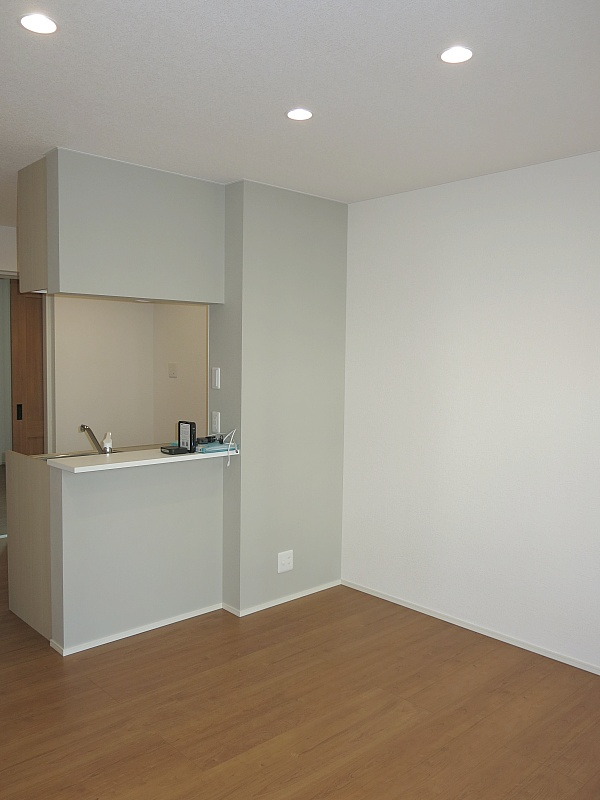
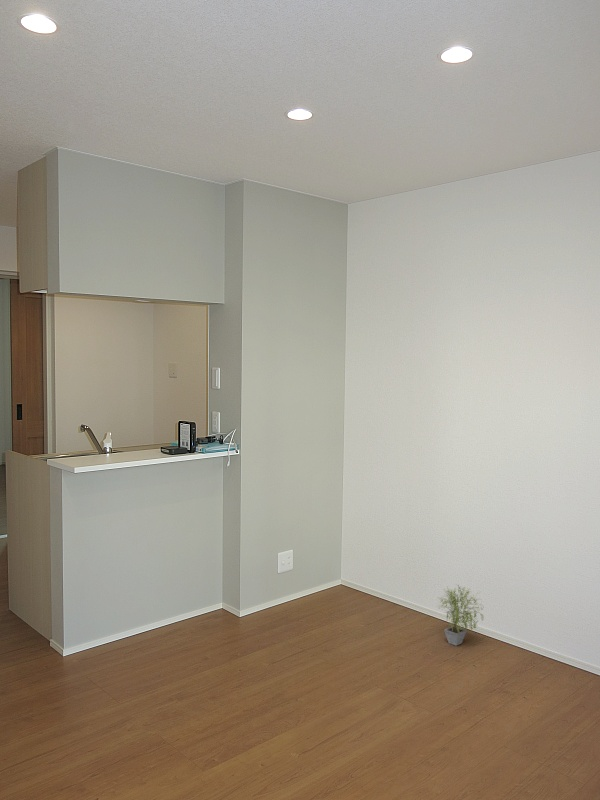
+ potted plant (460, 612)
